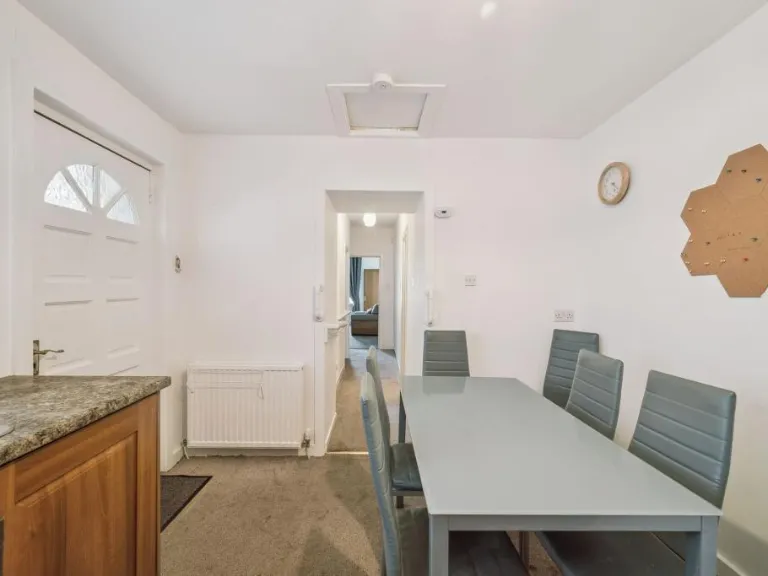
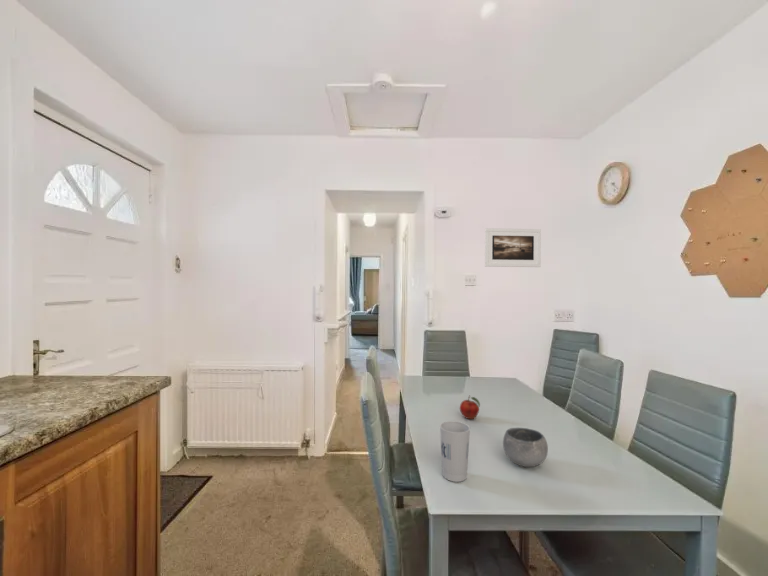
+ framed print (512, 247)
+ fruit (470, 407)
+ cup (454, 451)
+ bowl (524, 447)
